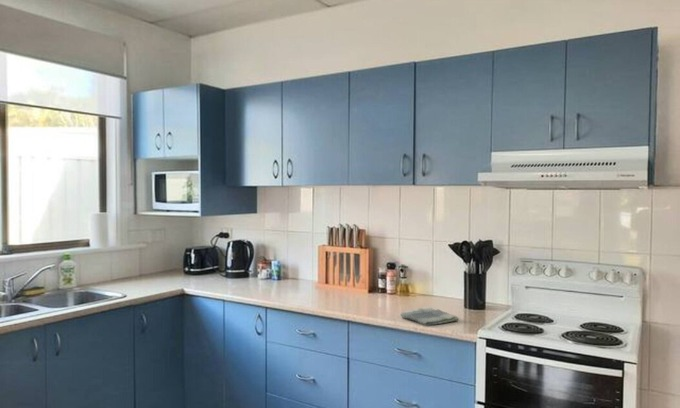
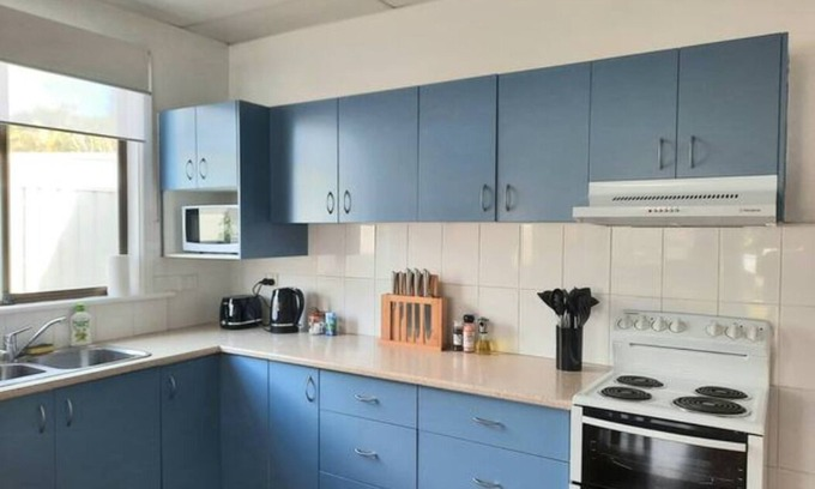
- dish towel (429, 315)
